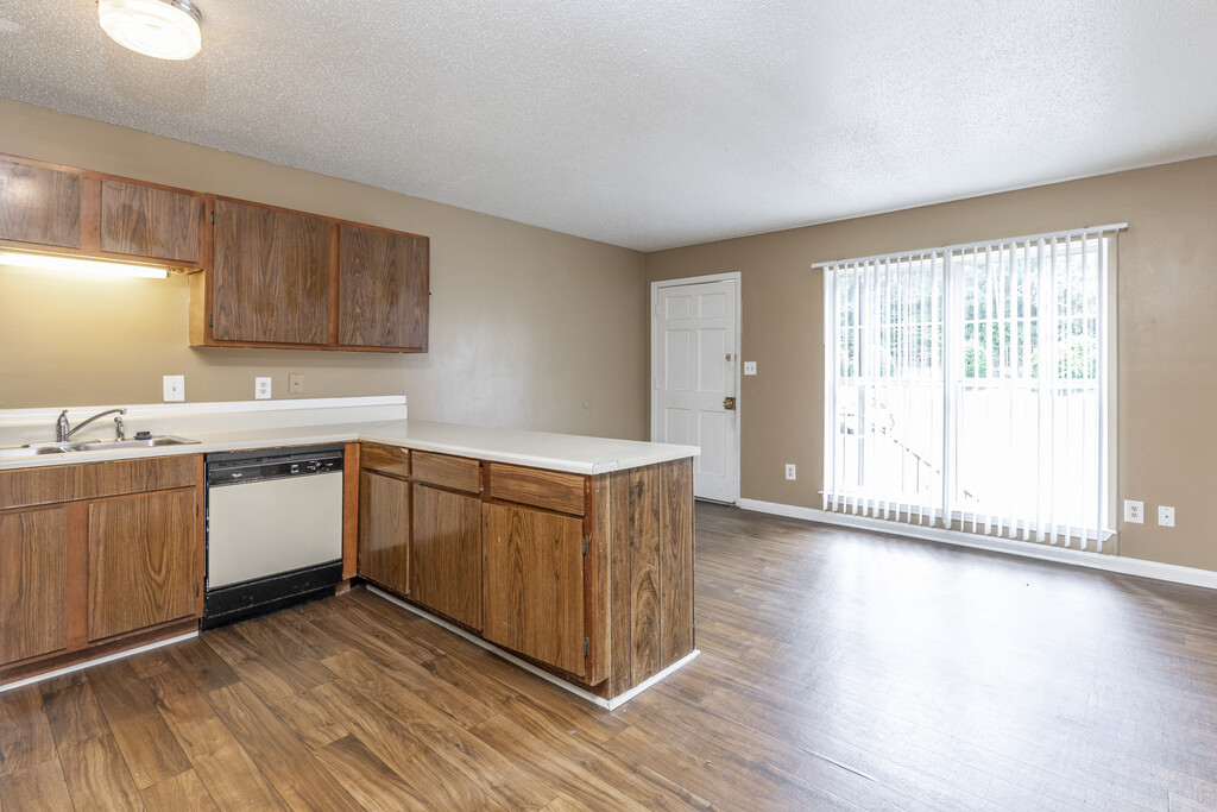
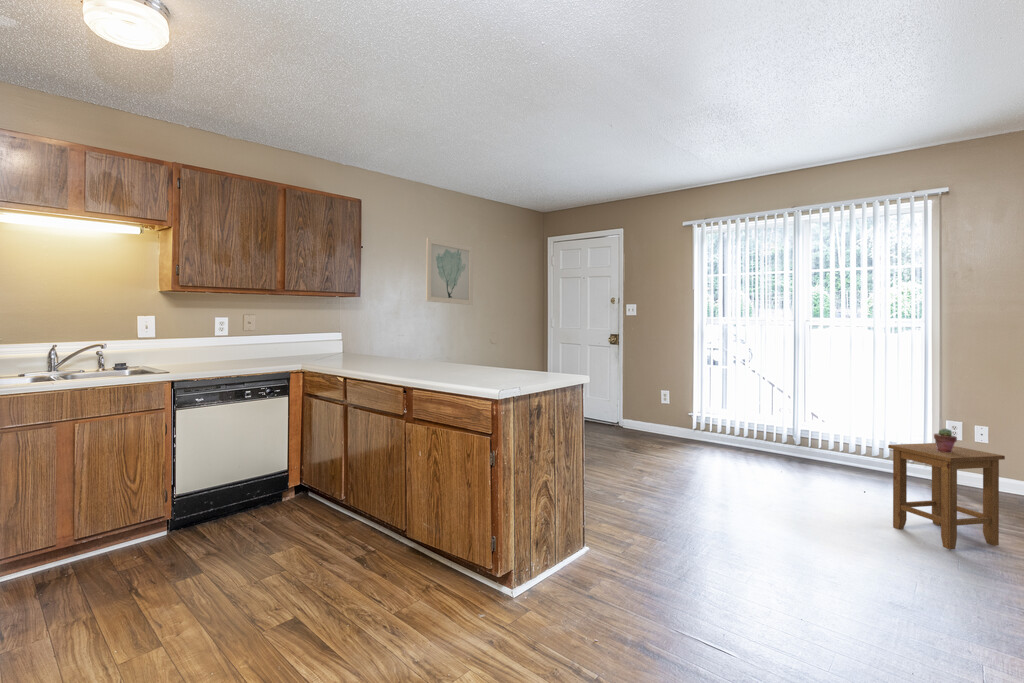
+ wall art (450, 272)
+ stool (943, 492)
+ potted succulent (945, 439)
